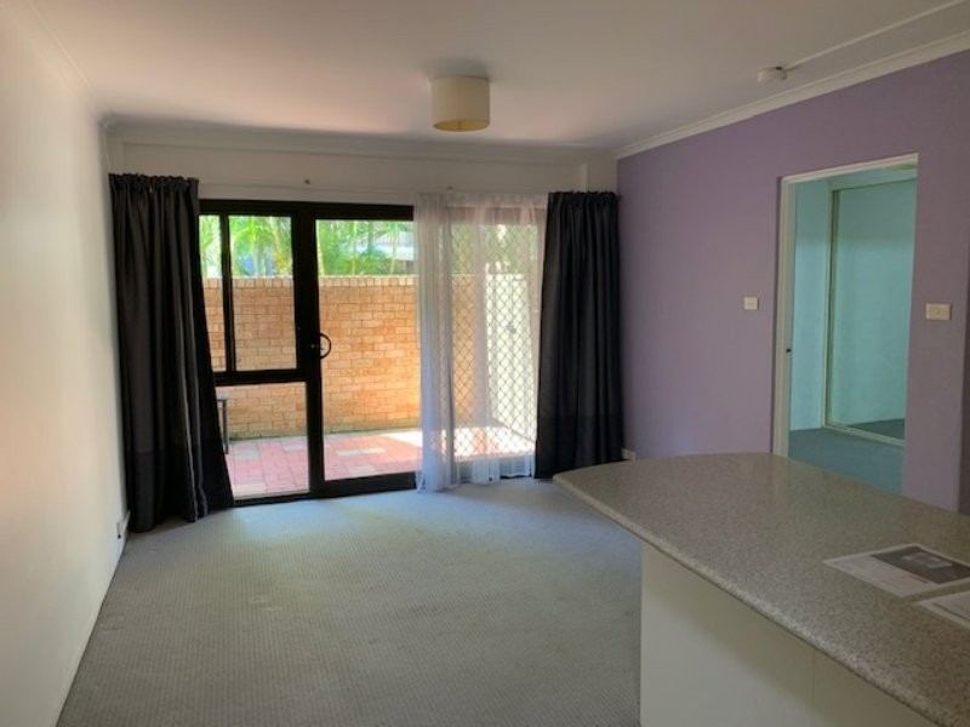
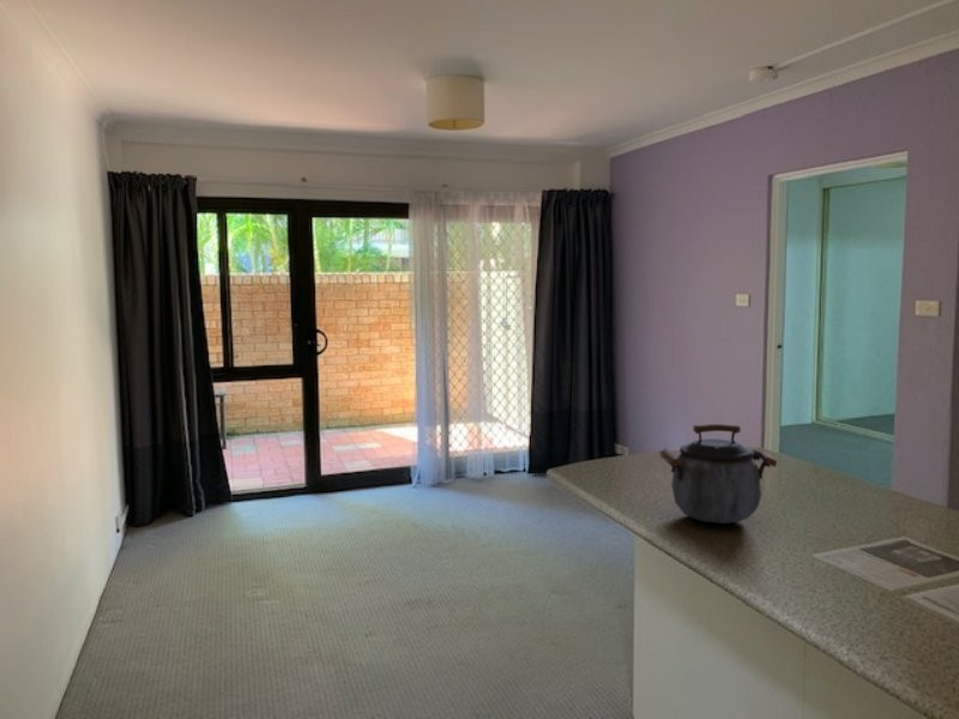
+ kettle (716, 471)
